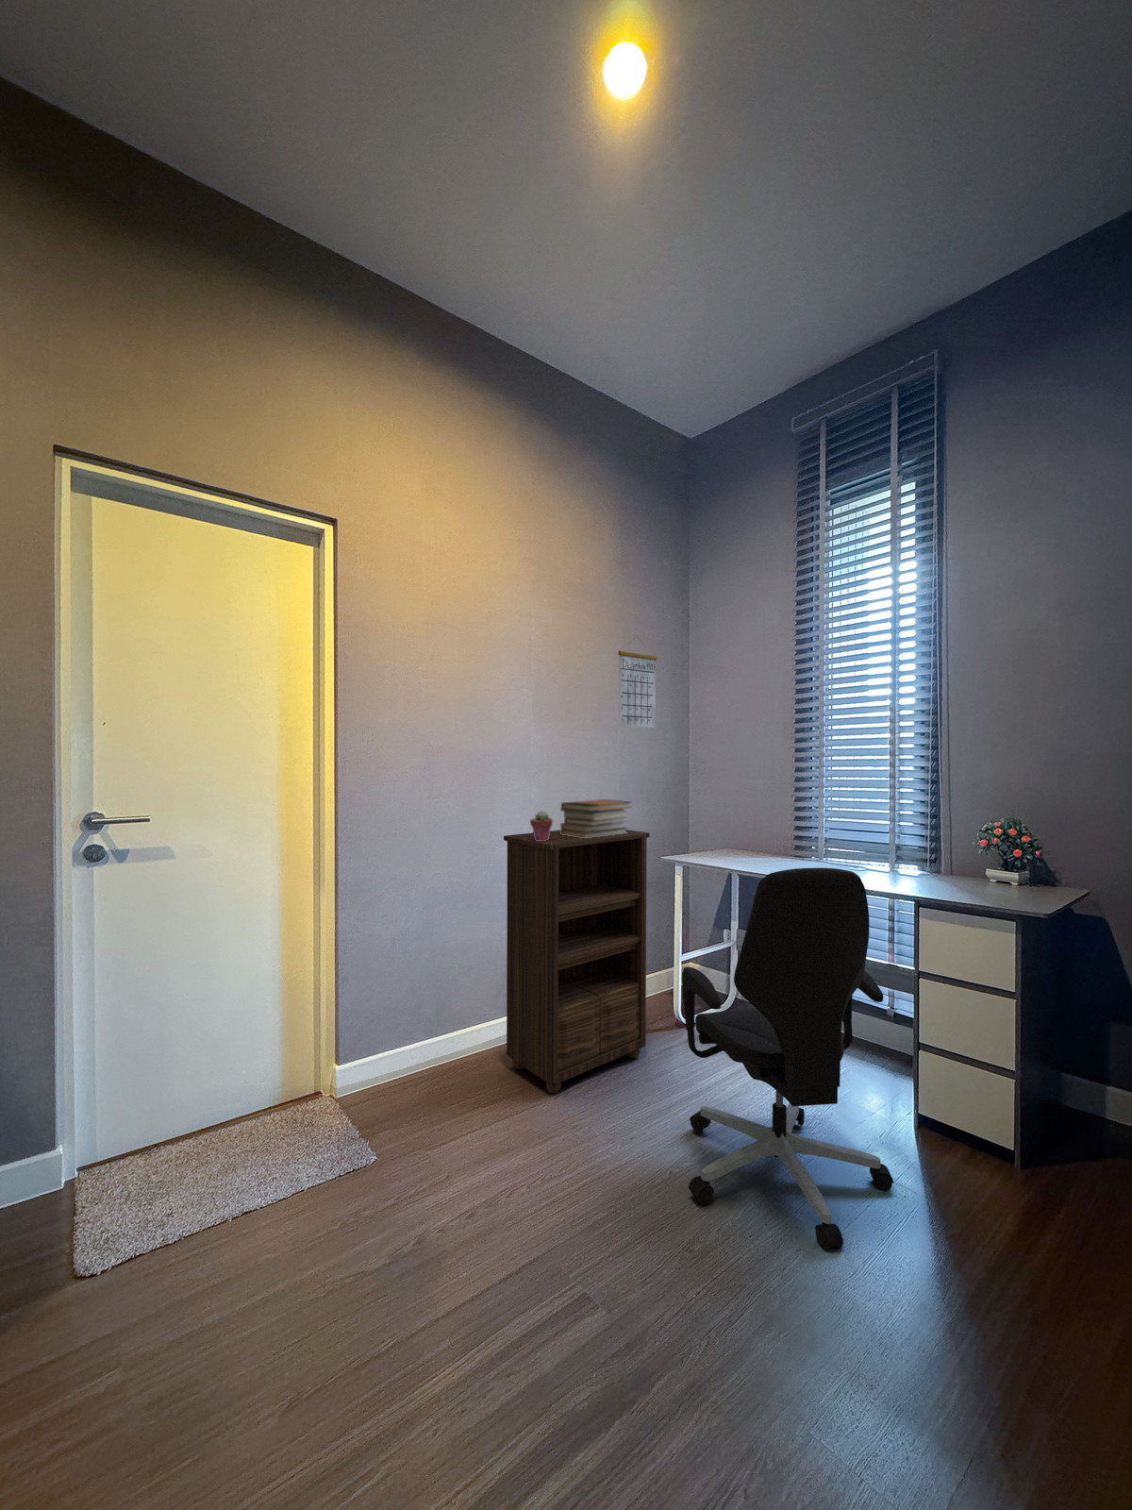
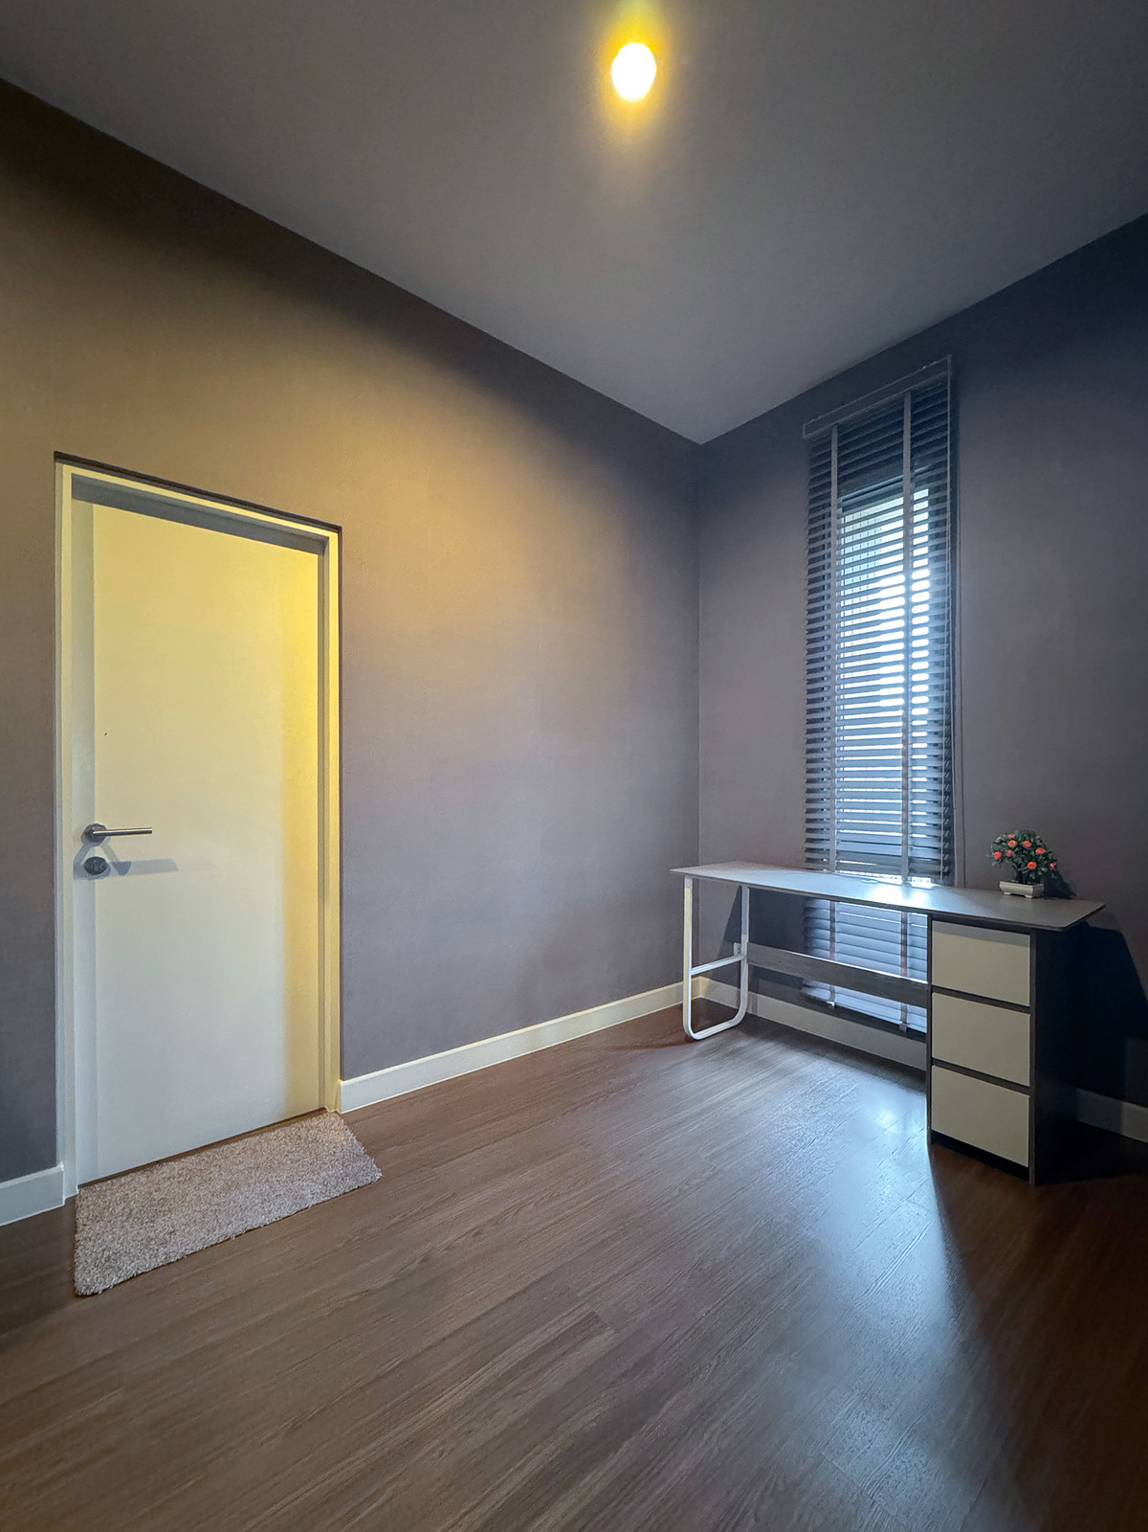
- office chair (782, 1017)
- potted succulent (541, 824)
- calendar (637, 681)
- book stack (596, 817)
- bookshelf (578, 949)
